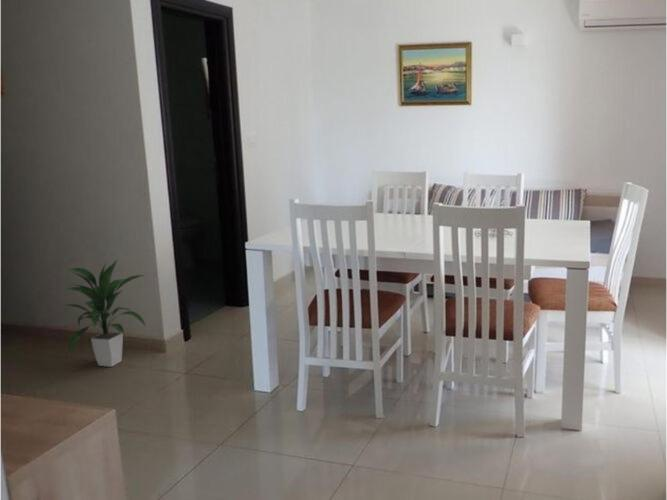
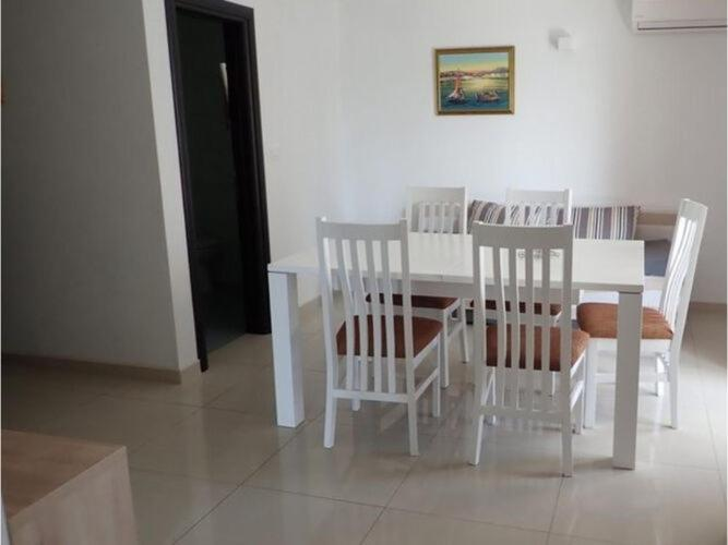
- indoor plant (99, 311)
